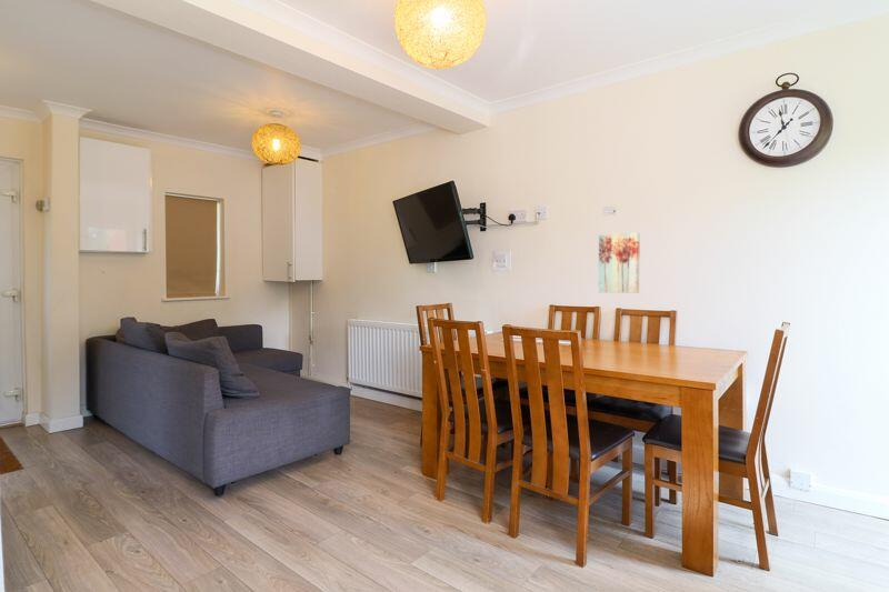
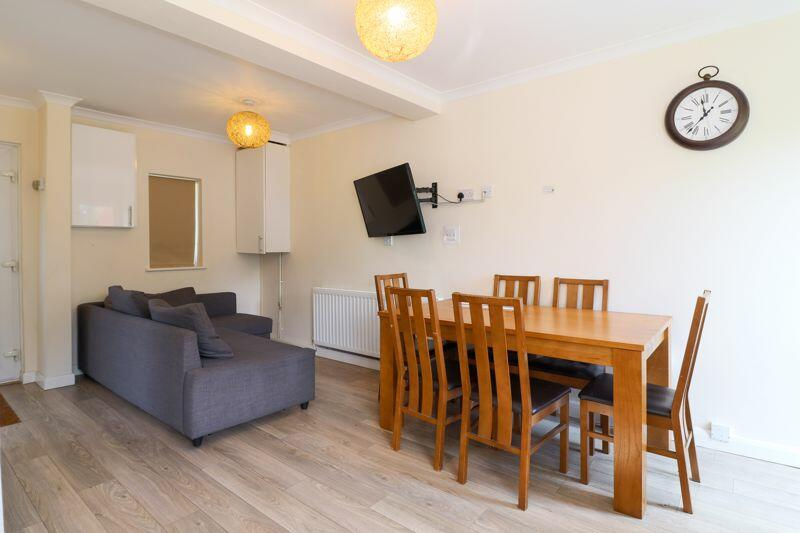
- wall art (618, 263)
